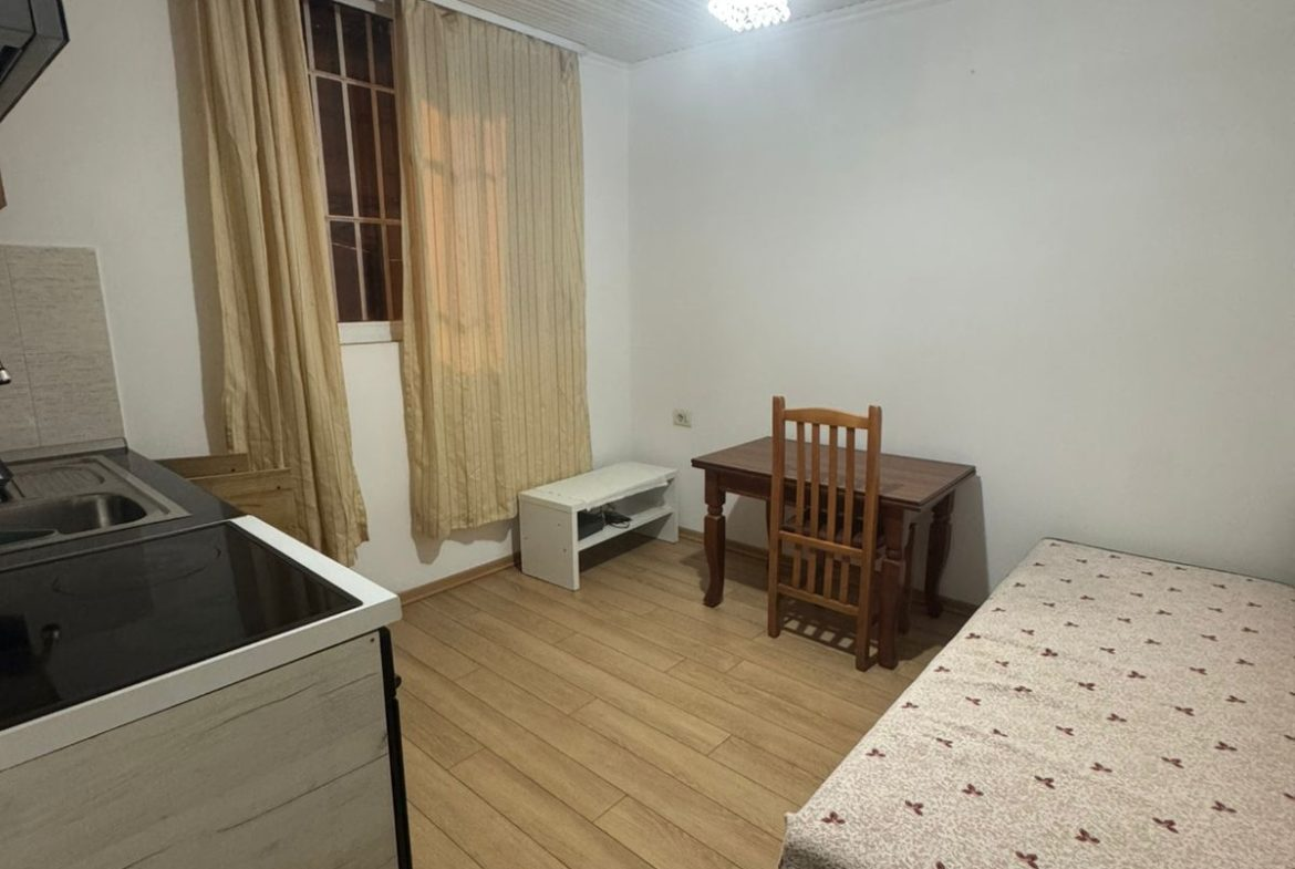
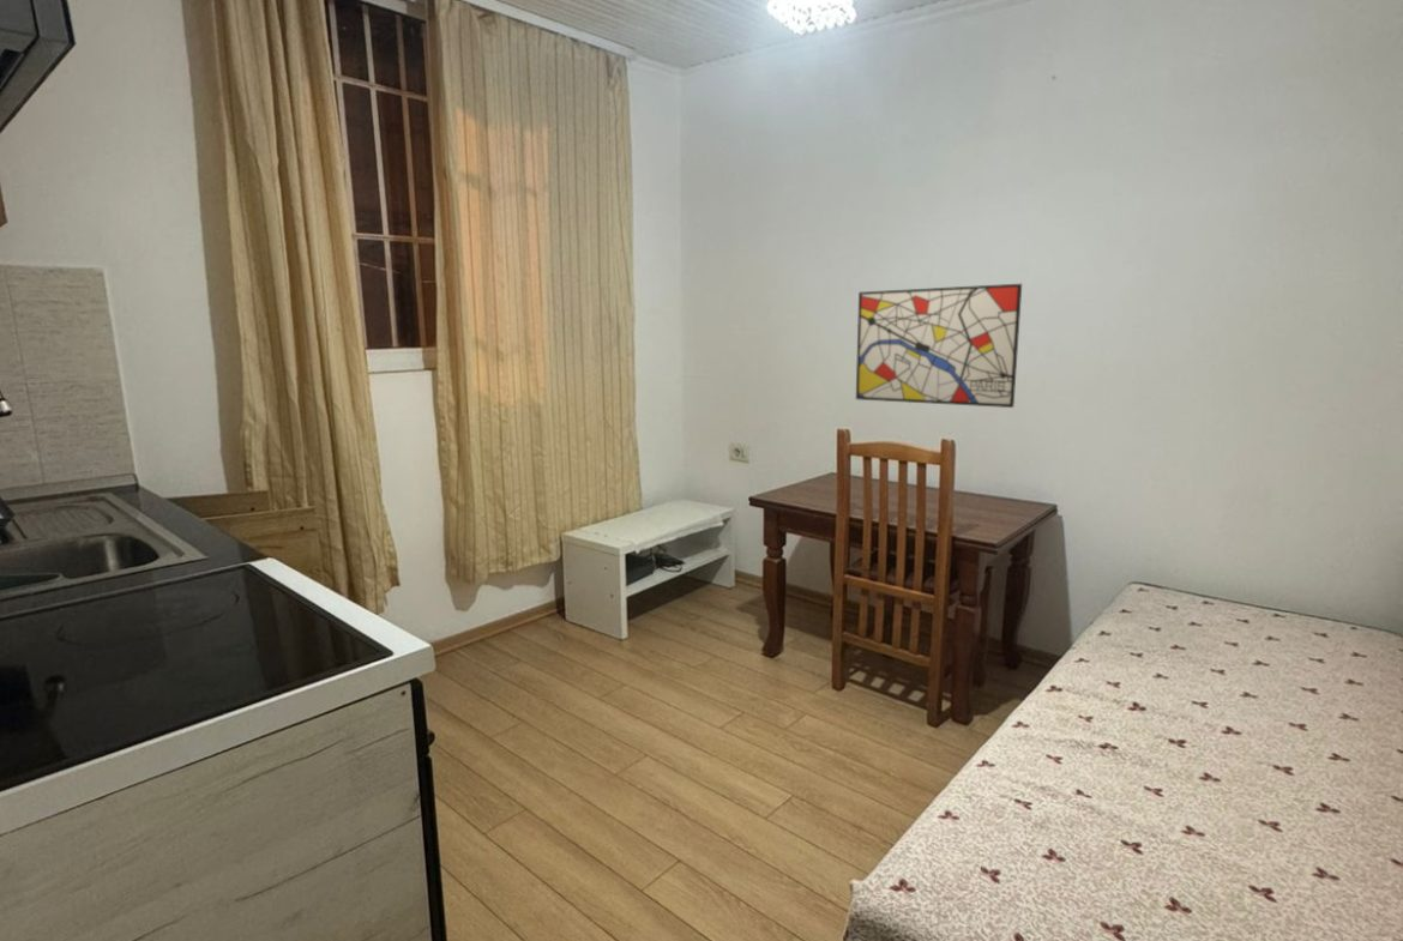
+ wall art (932, 346)
